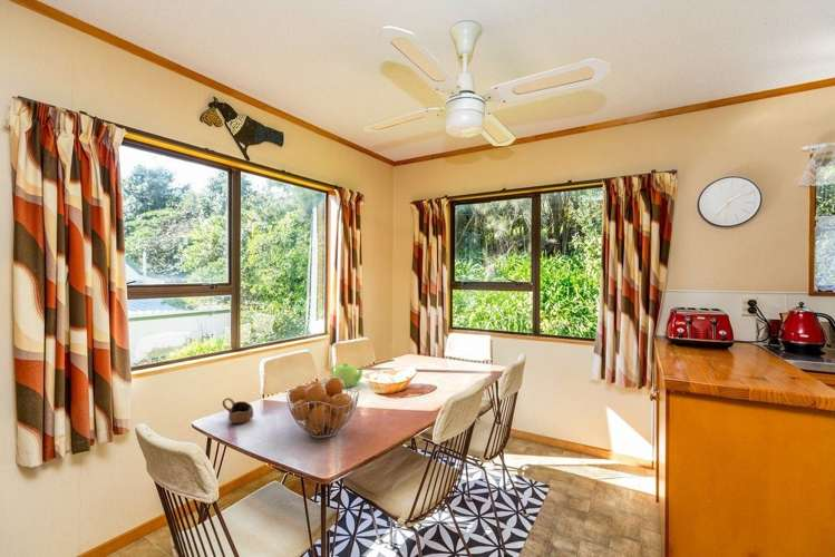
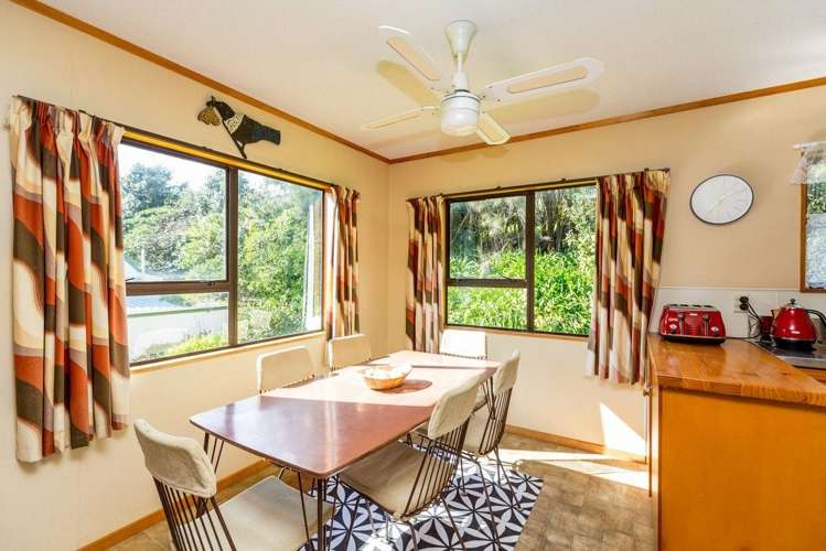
- fruit basket (323, 405)
- teapot (347, 373)
- cup (239, 409)
